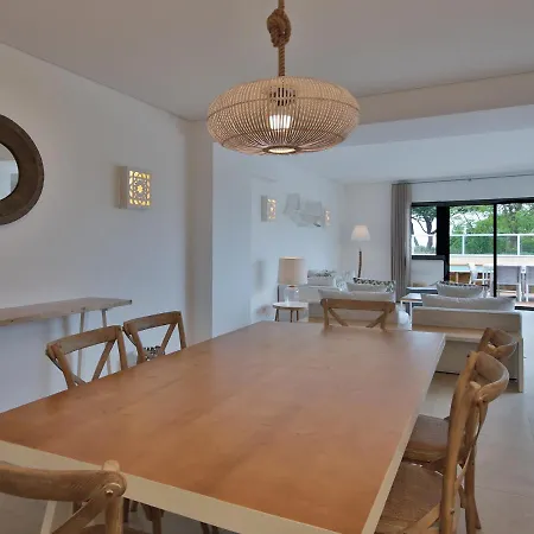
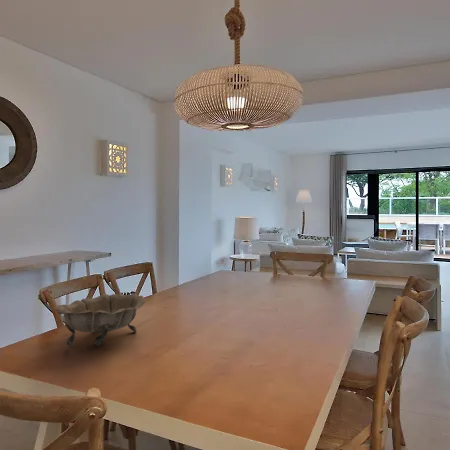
+ decorative bowl (102, 318)
